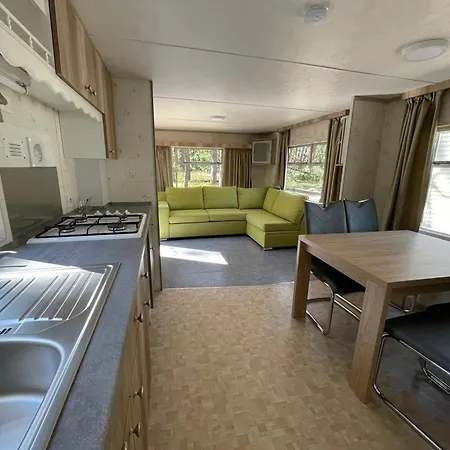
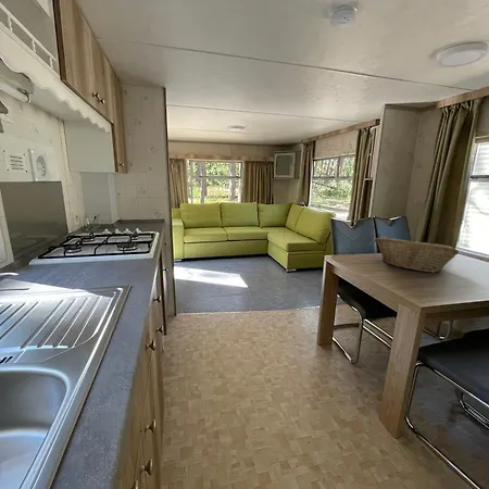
+ fruit basket (412, 251)
